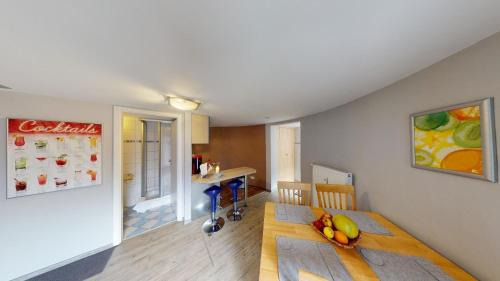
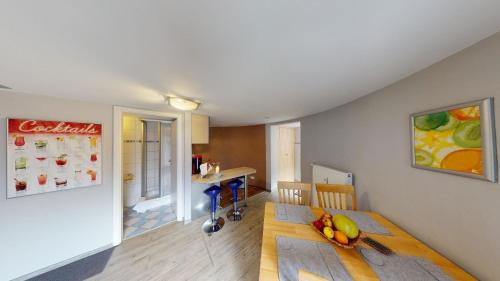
+ cell phone (375, 244)
